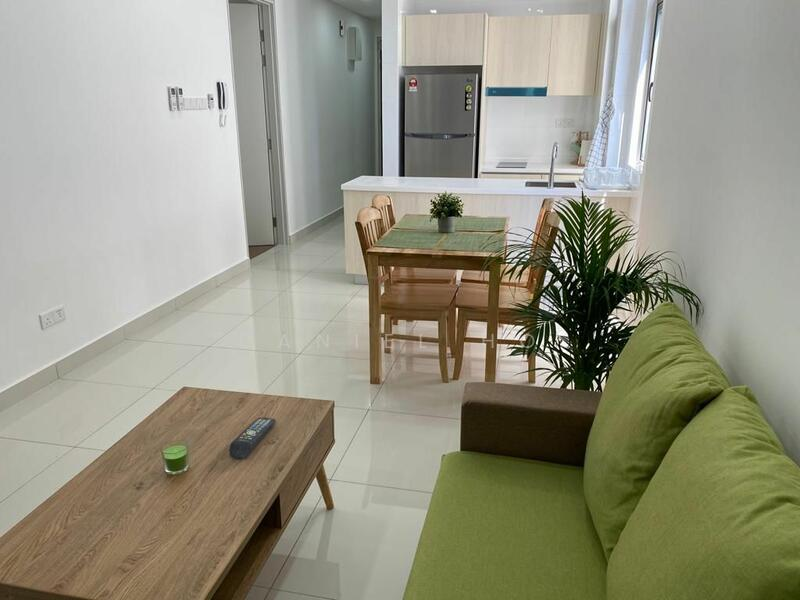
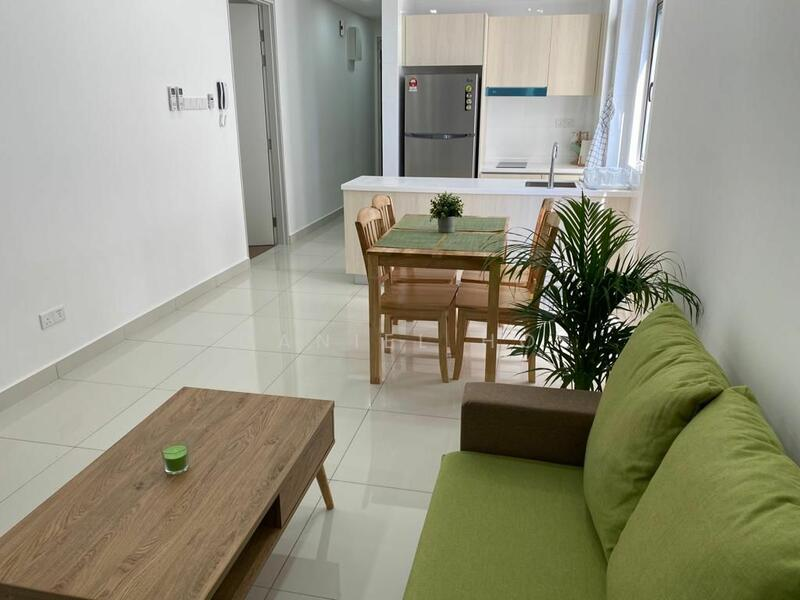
- remote control (253, 435)
